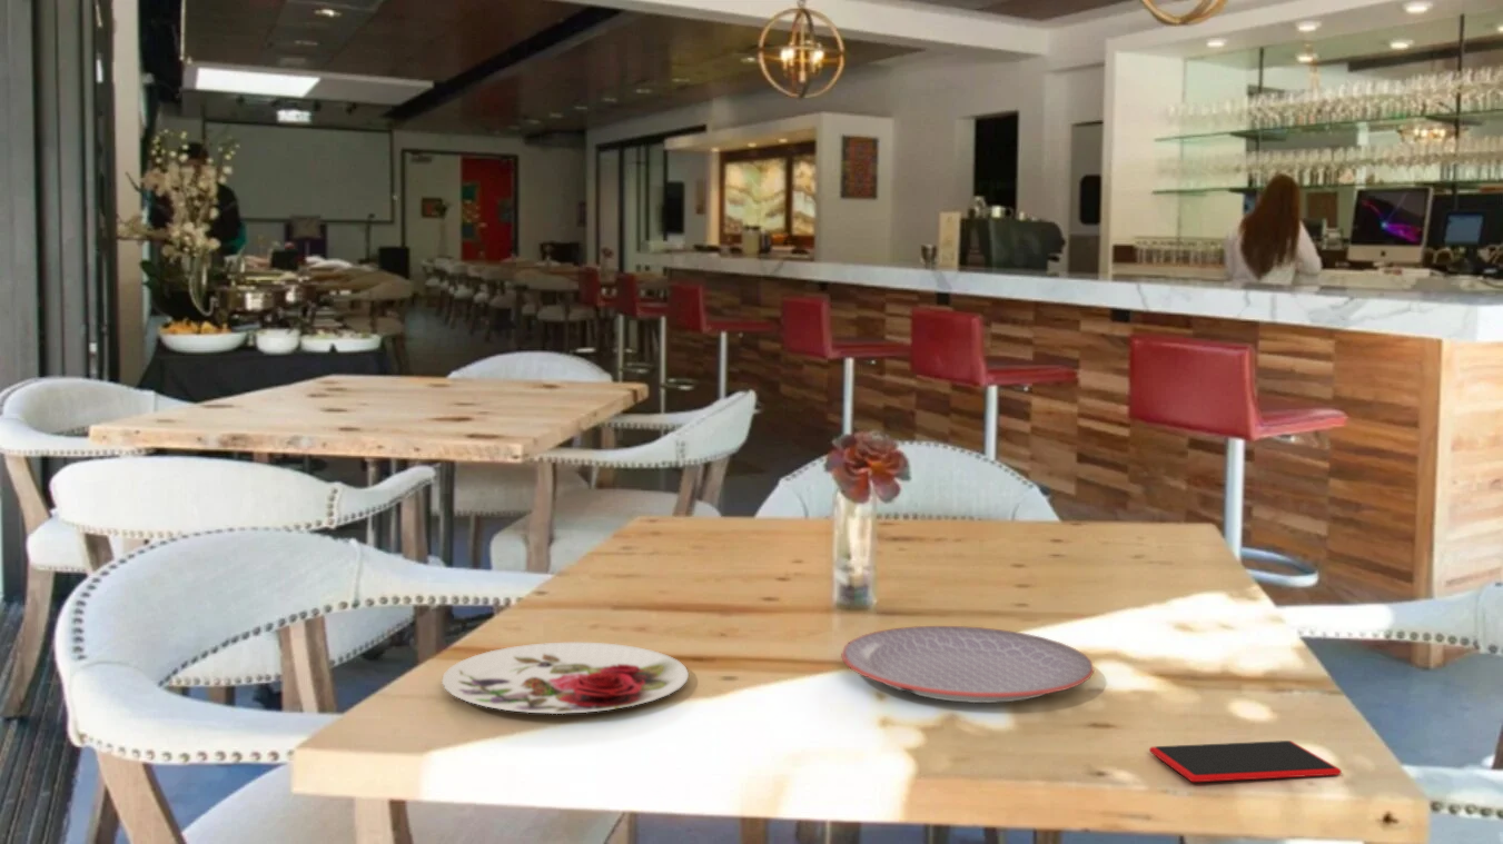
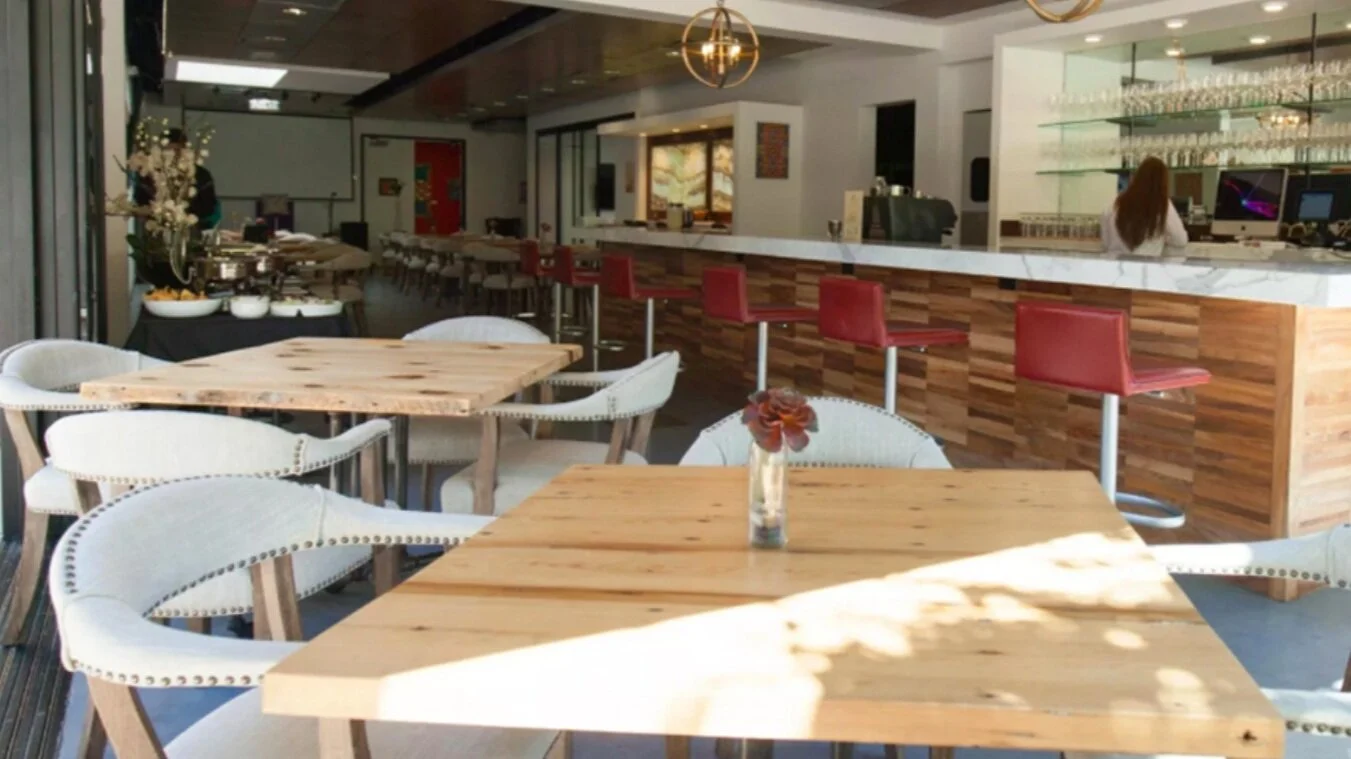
- smartphone (1243, 759)
- plate (965, 666)
- plate (566, 673)
